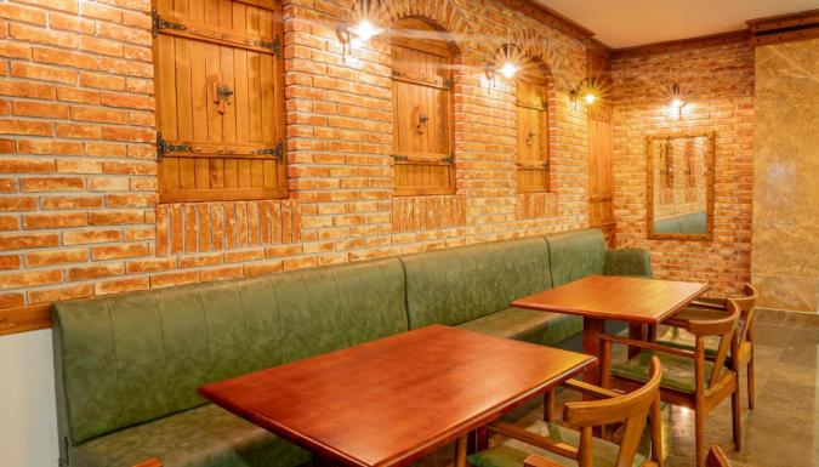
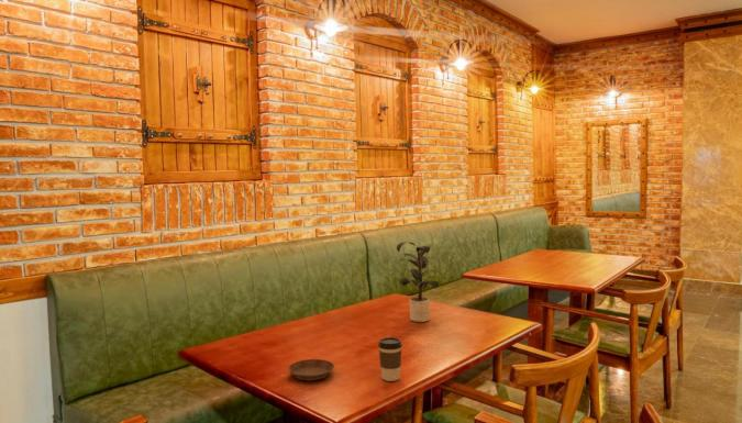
+ potted plant (425, 281)
+ coffee cup (390, 359)
+ saucer (311, 370)
